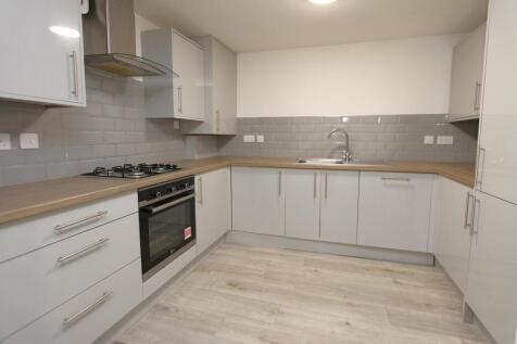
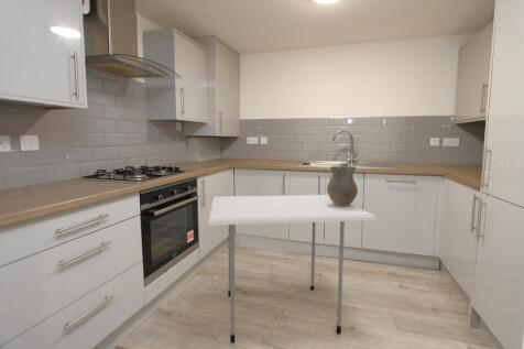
+ ceramic pitcher (342, 185)
+ dining table (312, 259)
